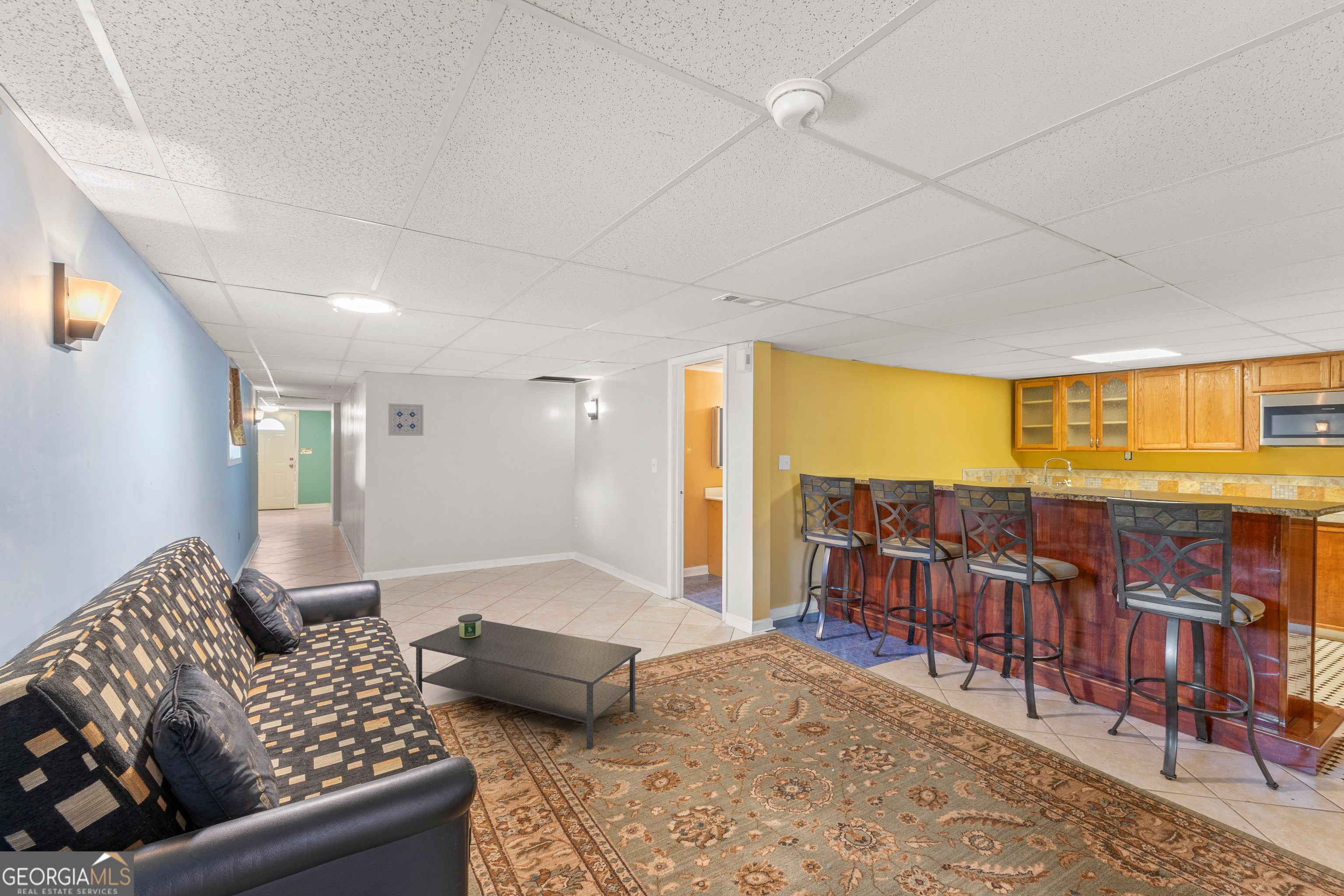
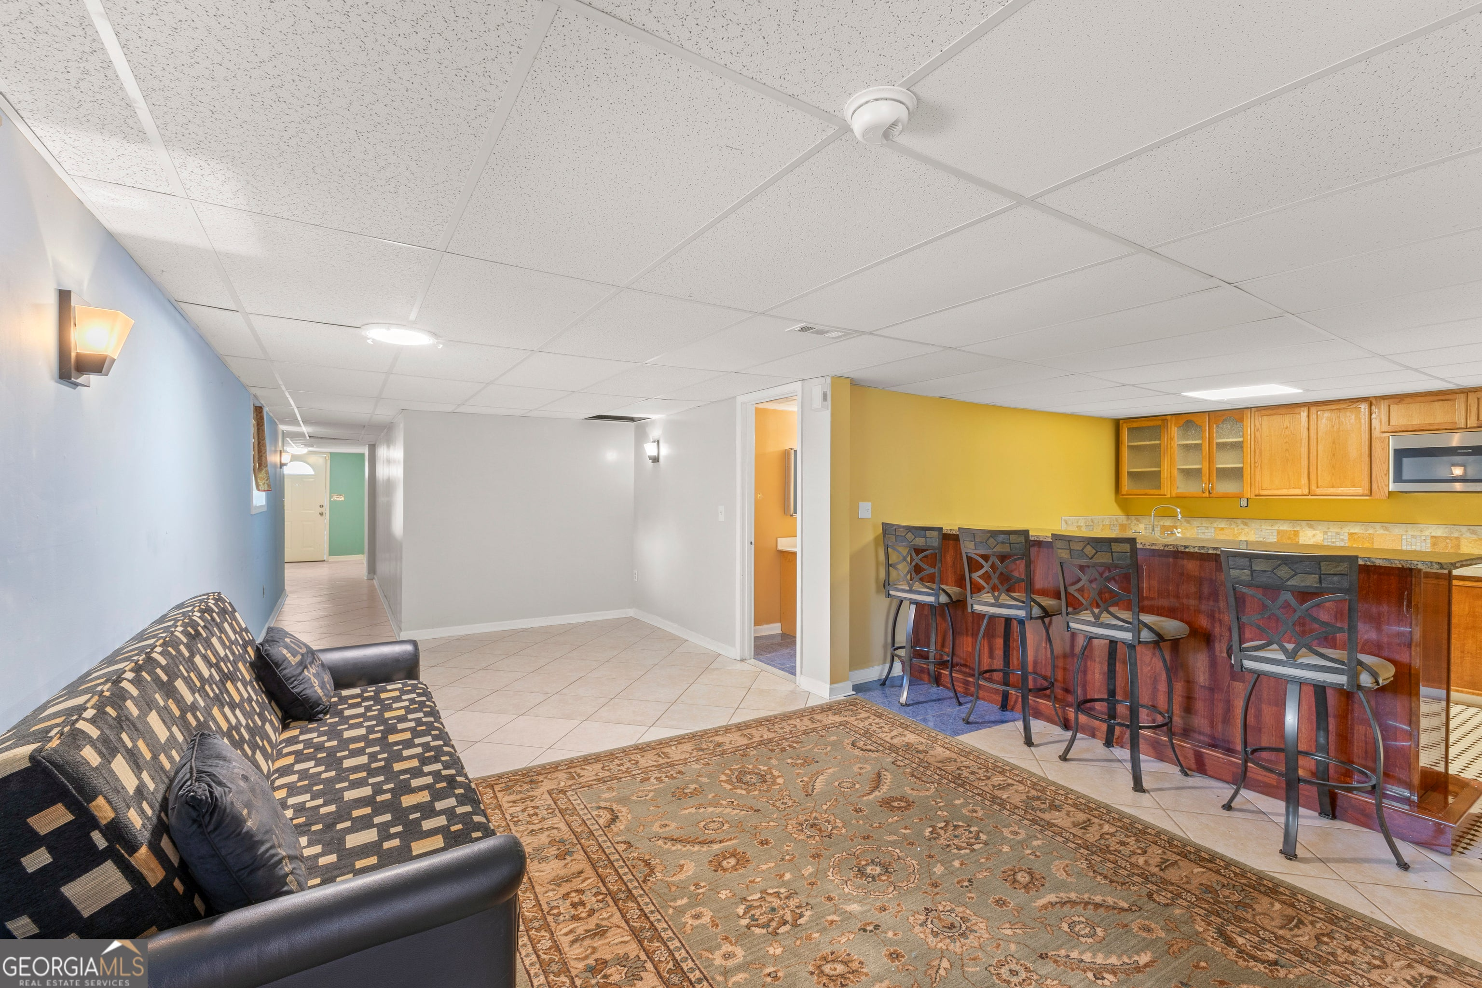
- coffee table (524, 676)
- wall art (406, 420)
- candle (470, 626)
